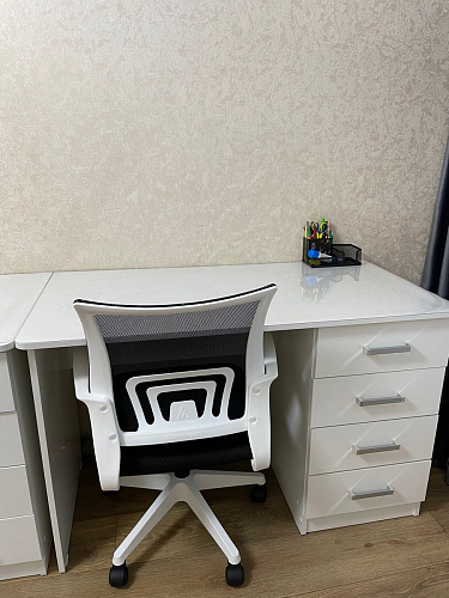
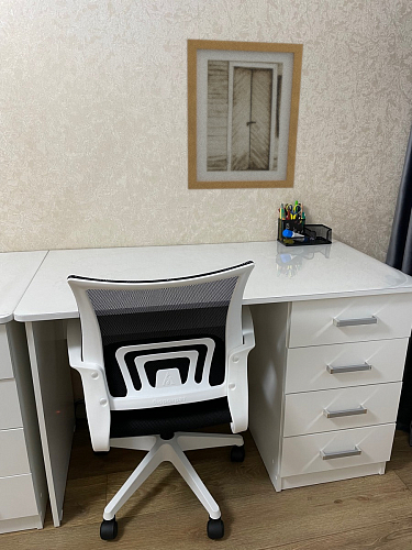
+ wall art (243, 118)
